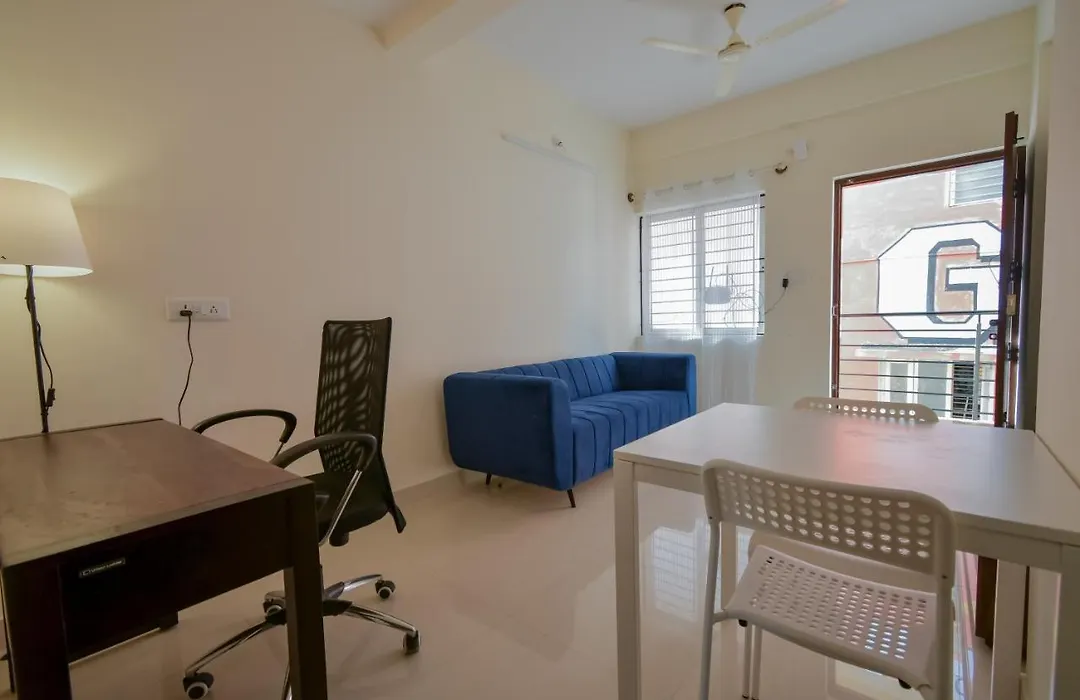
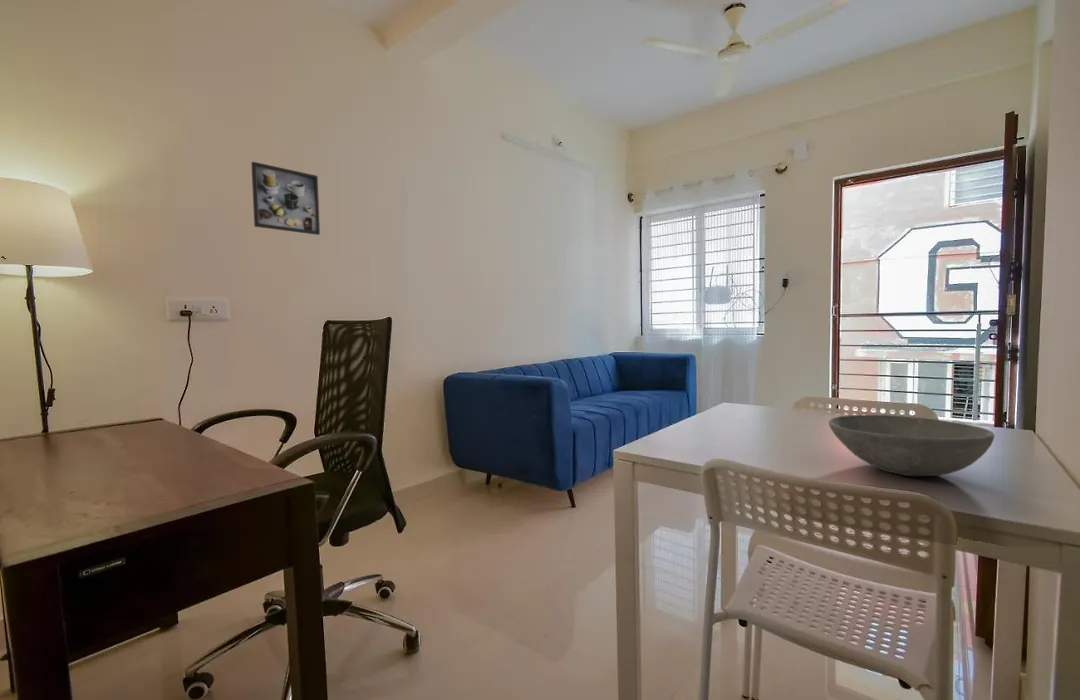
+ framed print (287, 200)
+ bowl (904, 446)
